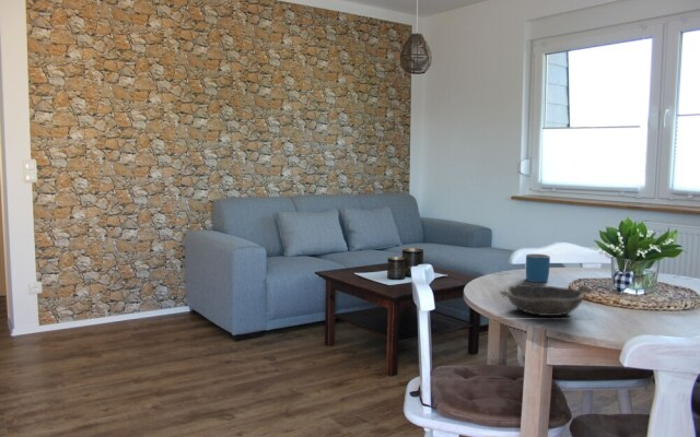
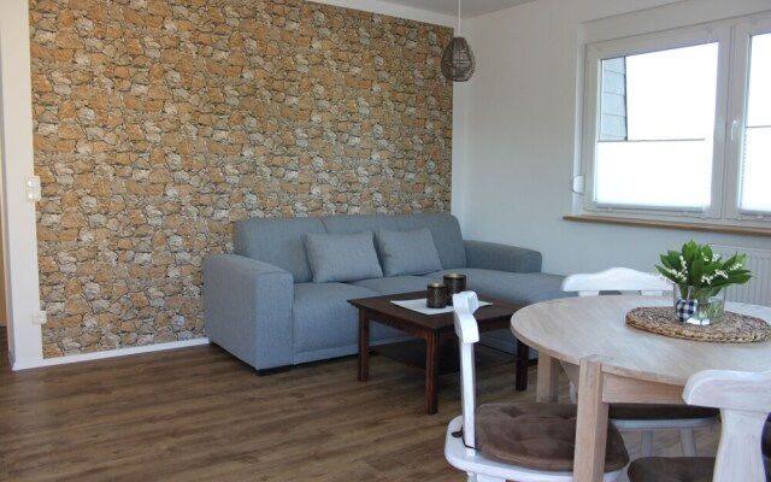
- bowl (546, 298)
- mug (536, 267)
